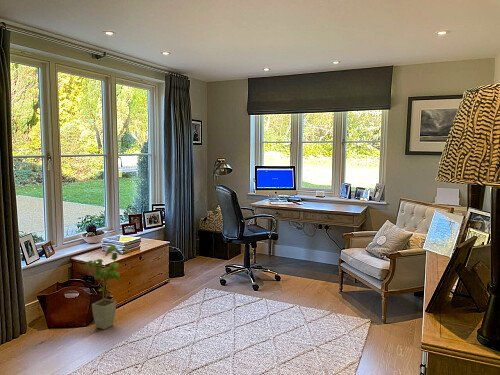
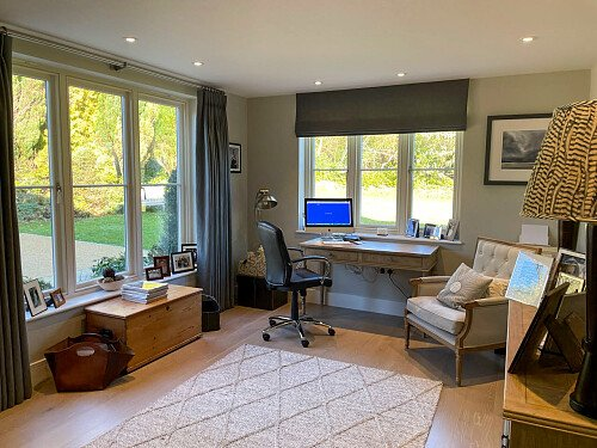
- house plant (109, 284)
